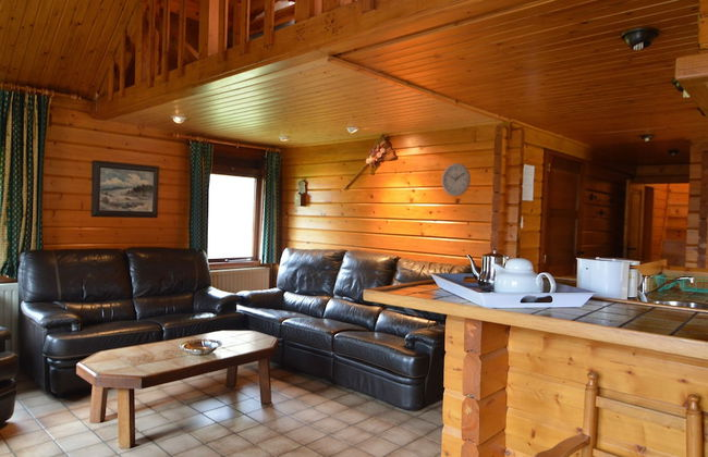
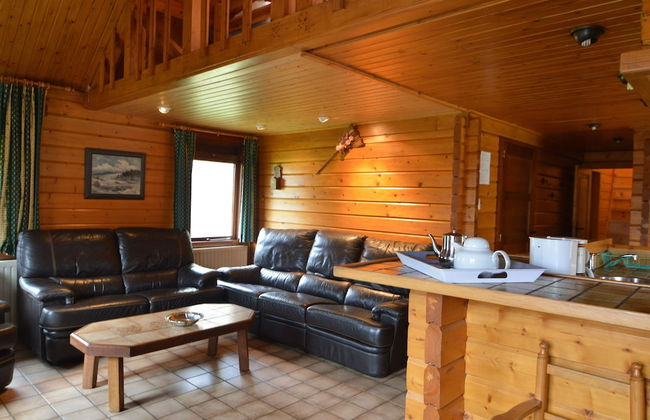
- wall clock (455, 180)
